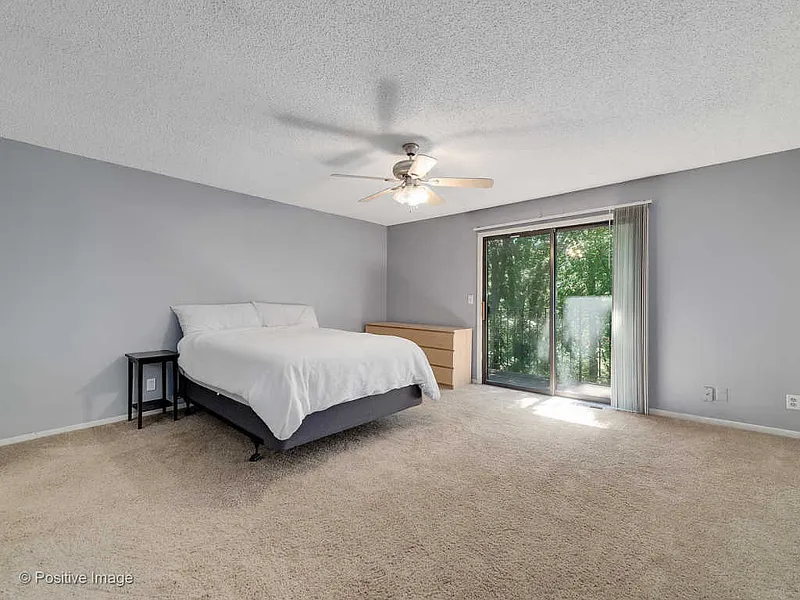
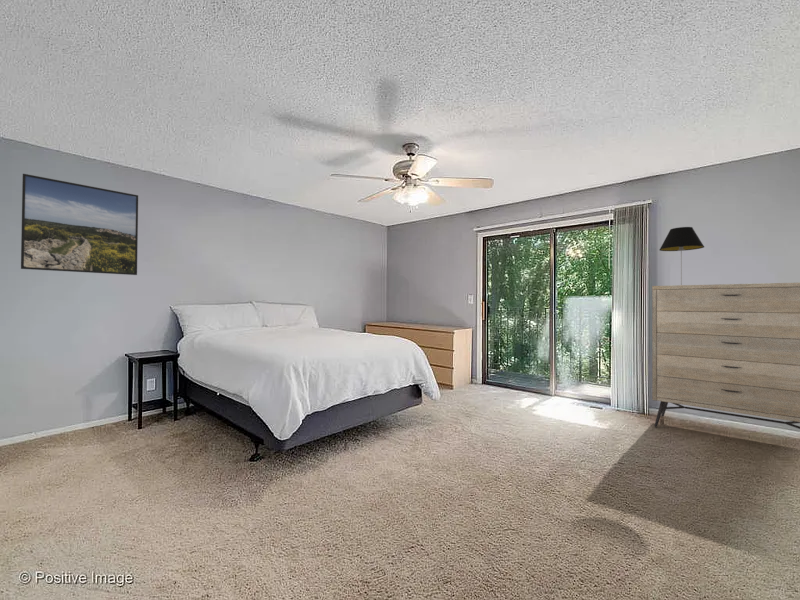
+ table lamp (681, 257)
+ dresser (731, 359)
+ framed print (84, 228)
